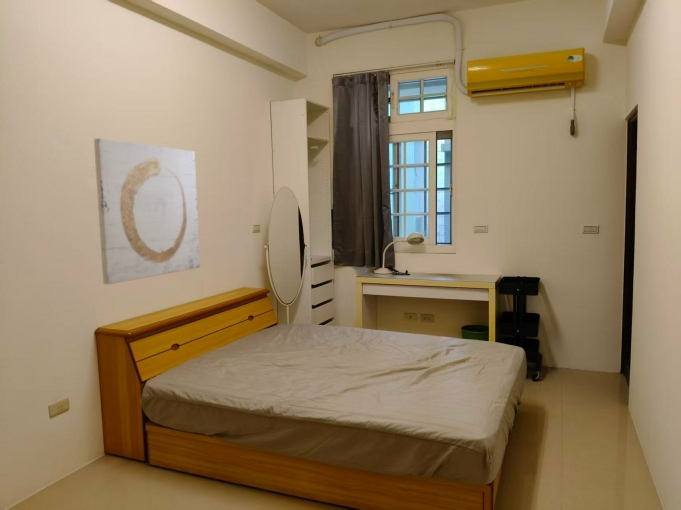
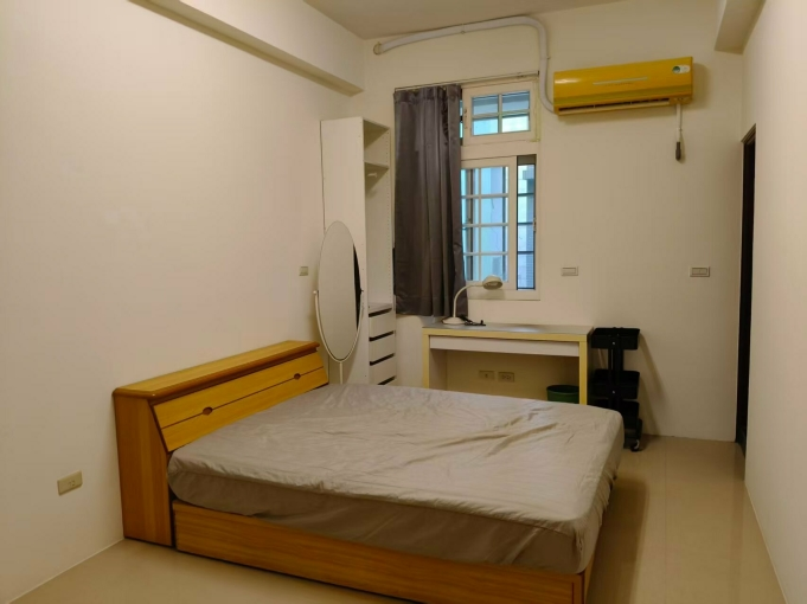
- wall art (153, 211)
